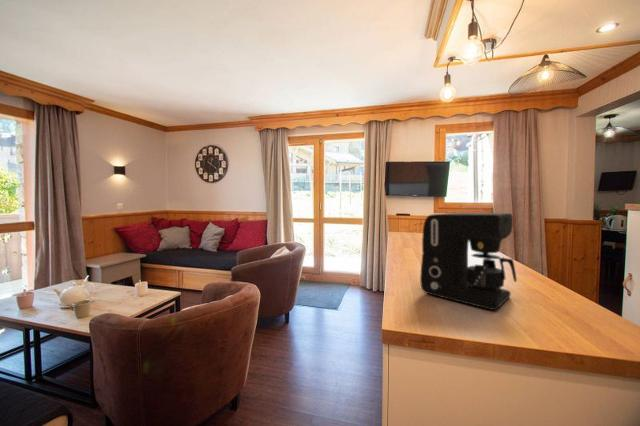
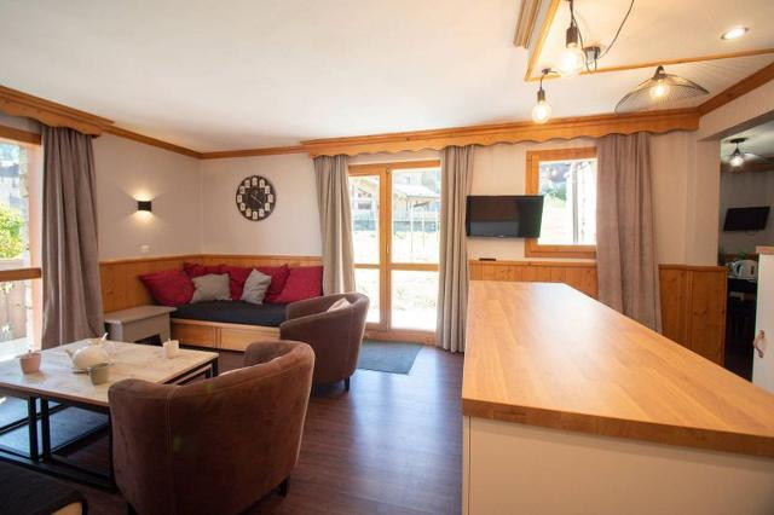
- coffee maker (467, 254)
